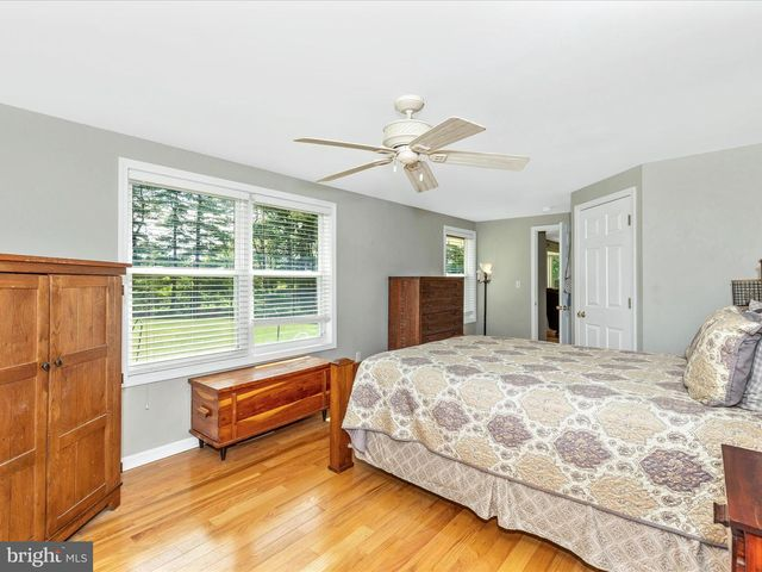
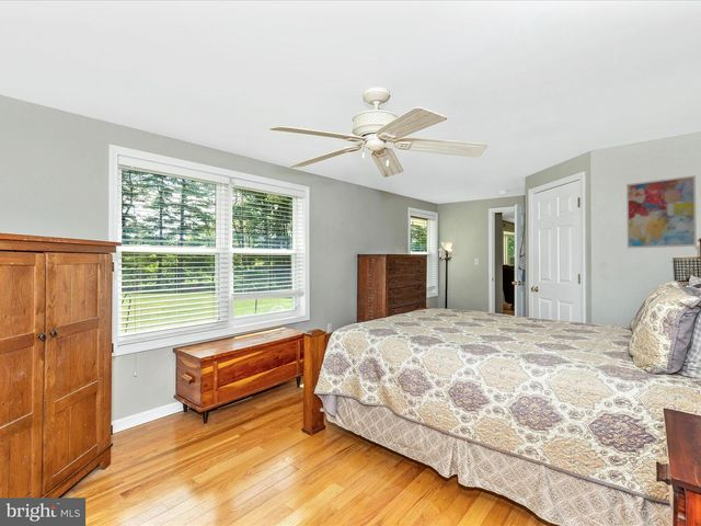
+ wall art (659, 214)
